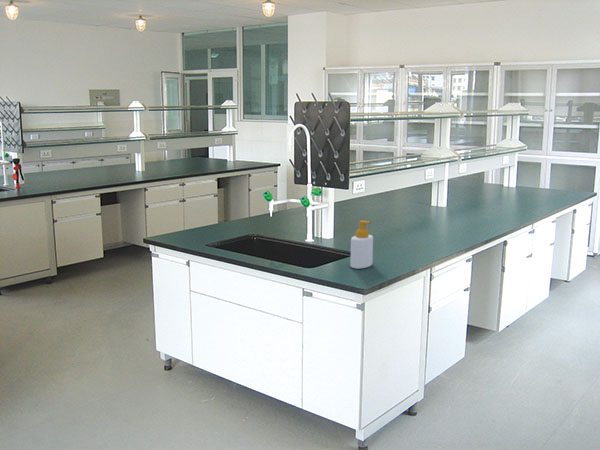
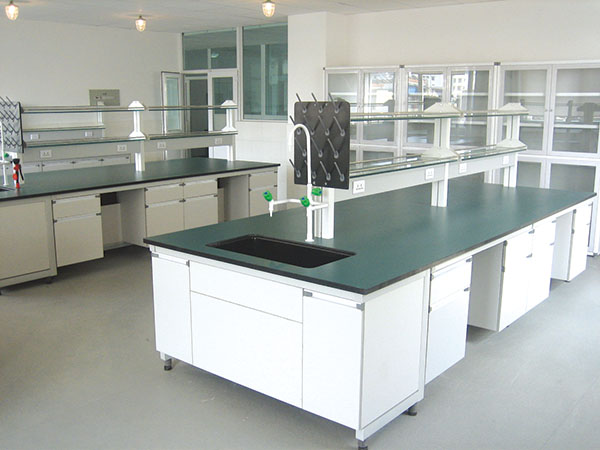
- soap bottle (362, 243)
